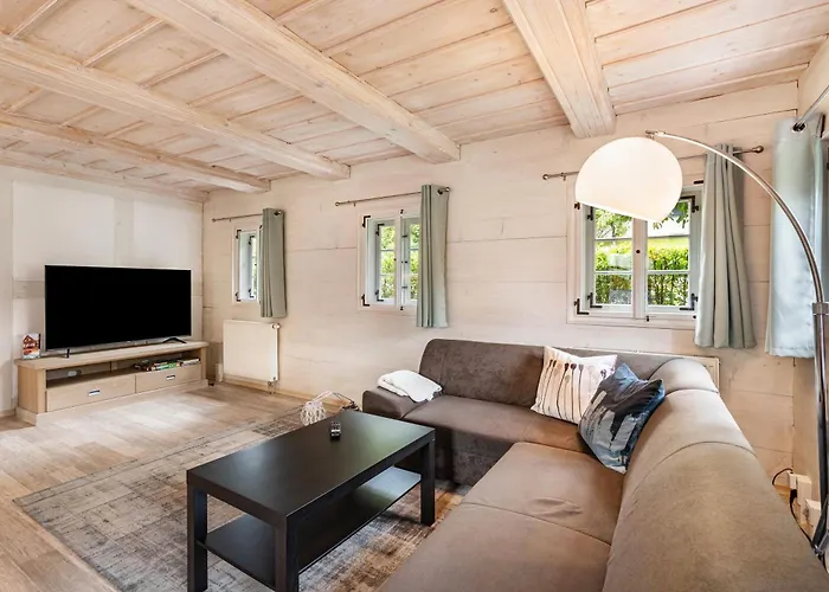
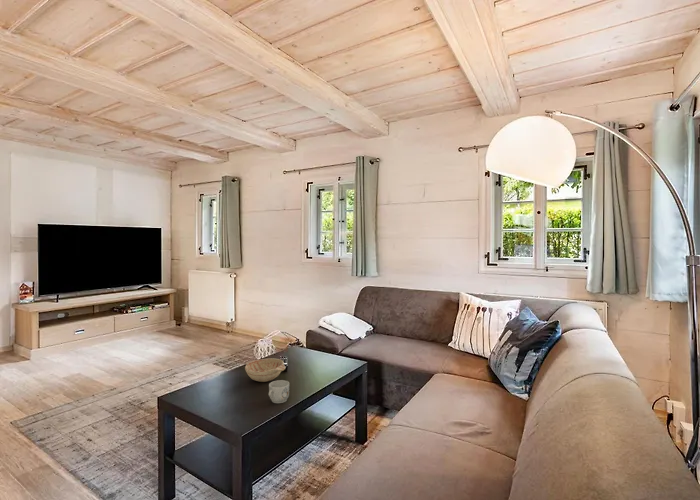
+ mug (277, 393)
+ decorative bowl (264, 371)
